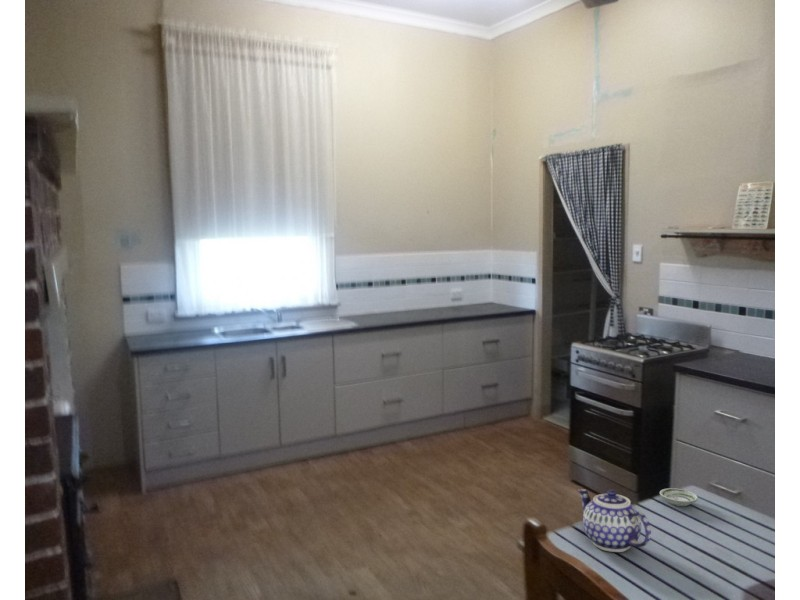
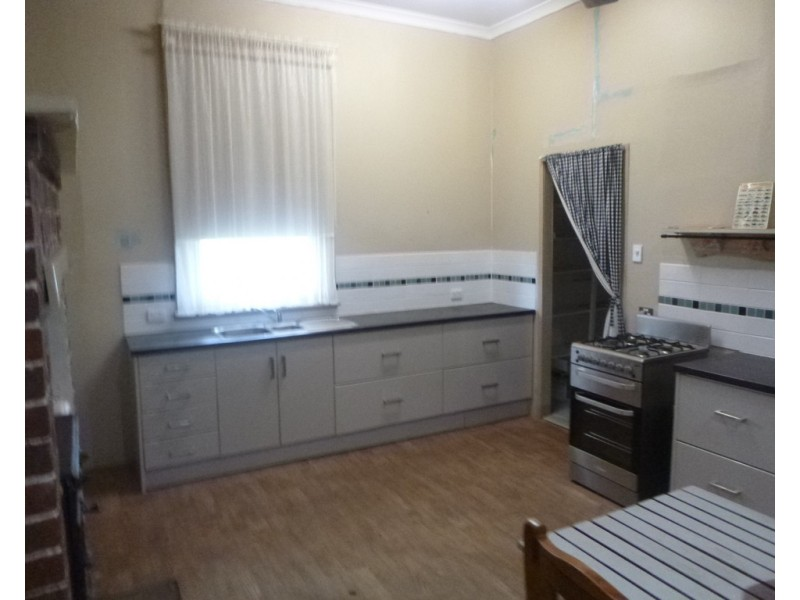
- teapot (611, 517)
- saucer (678, 498)
